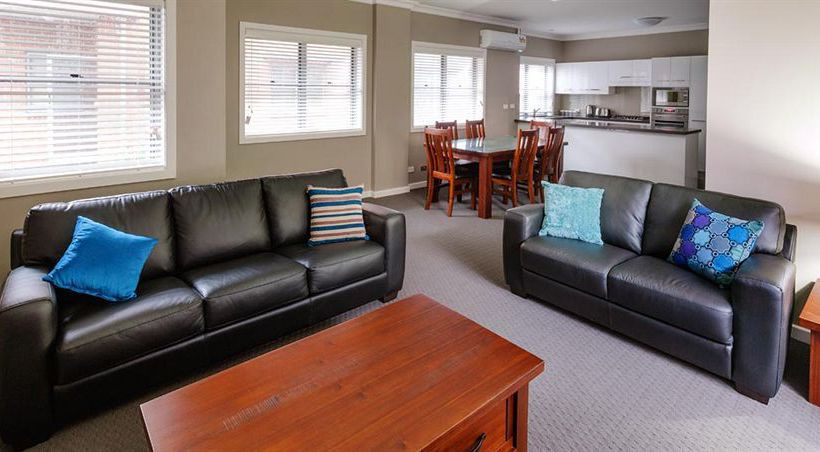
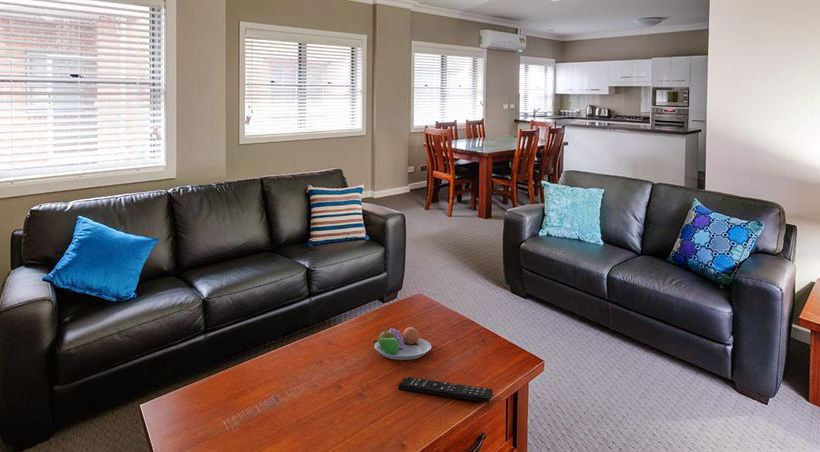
+ remote control (444, 388)
+ fruit bowl (400, 340)
